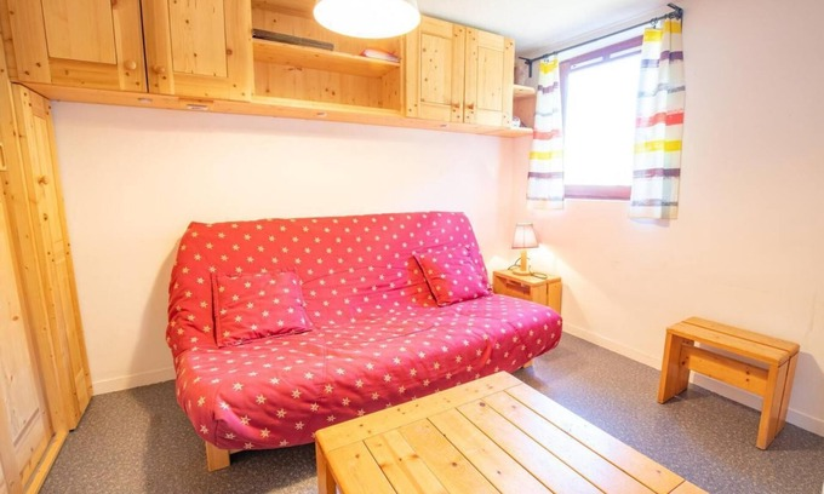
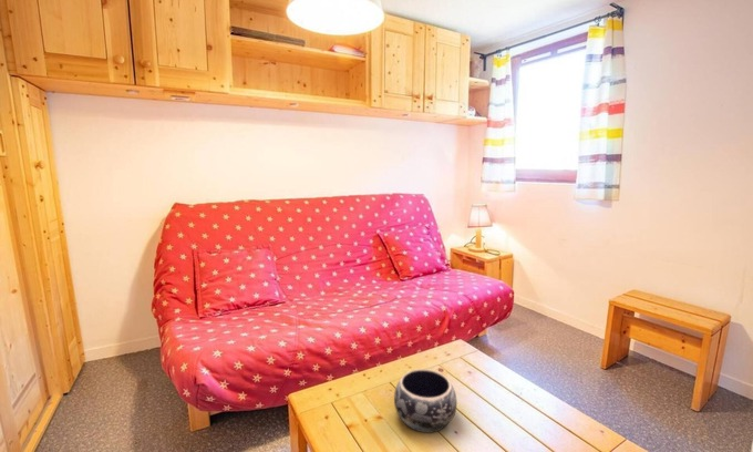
+ decorative bowl (424, 399)
